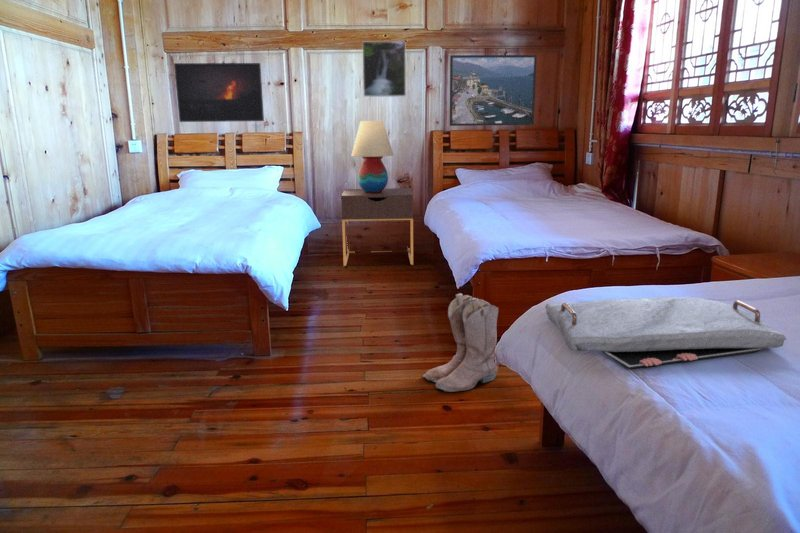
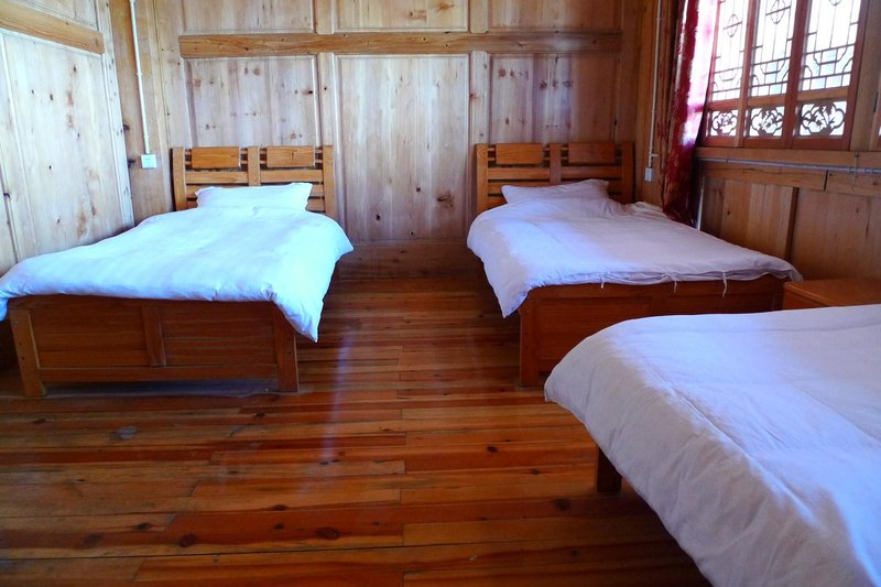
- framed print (219, 92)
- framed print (492, 90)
- boots (461, 339)
- nightstand (374, 220)
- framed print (384, 69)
- serving tray (660, 324)
- table lamp (372, 156)
